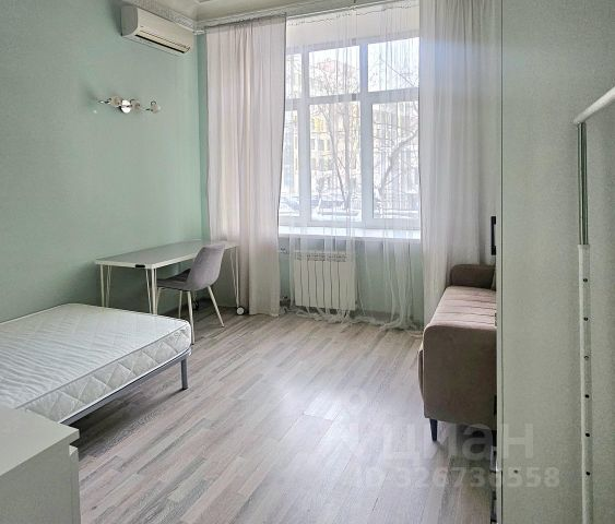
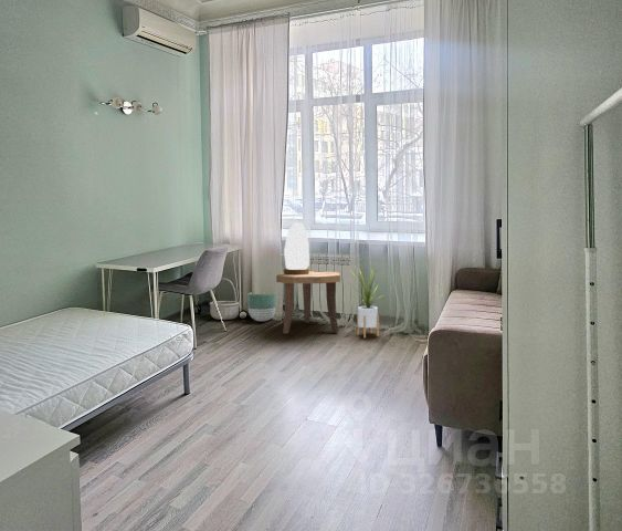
+ house plant (368, 298)
+ table lamp (296, 248)
+ basket (224, 301)
+ planter (262, 306)
+ side table (308, 301)
